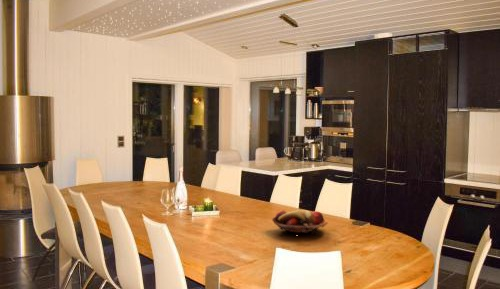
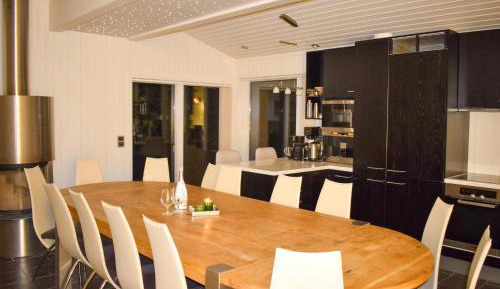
- fruit basket (300, 220)
